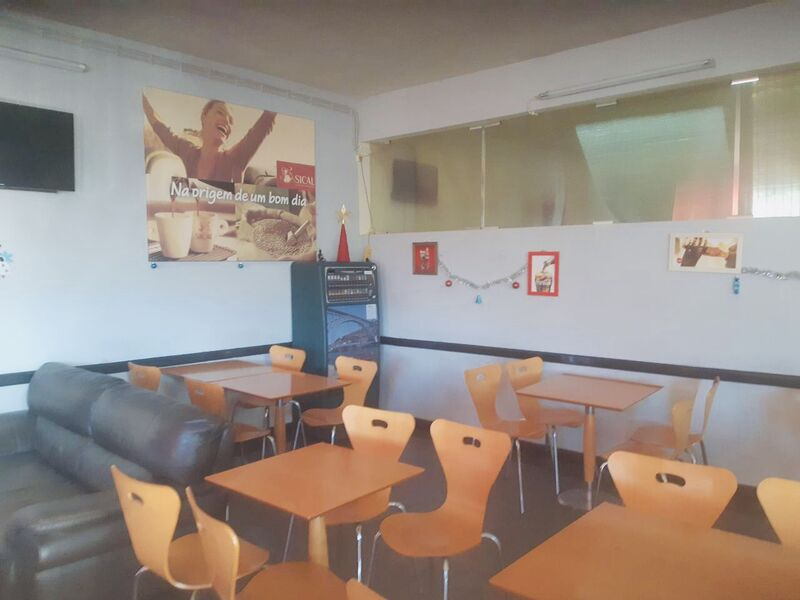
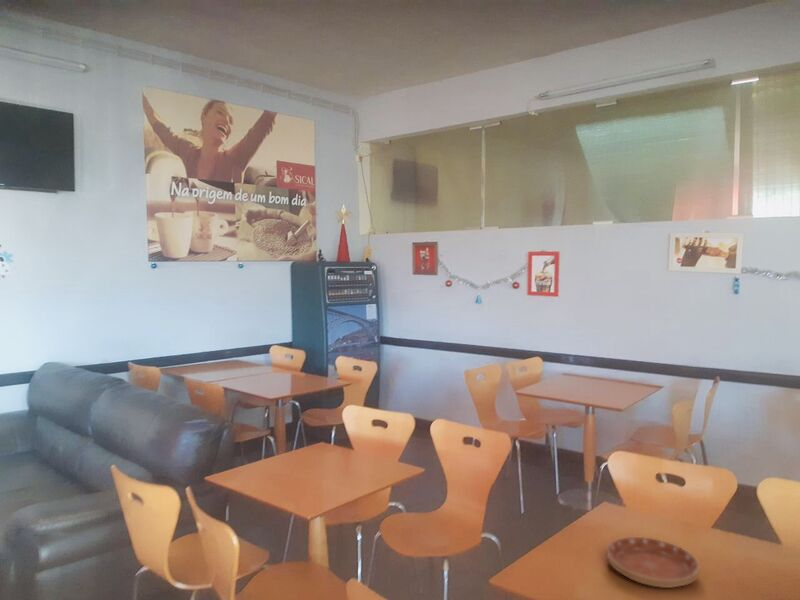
+ saucer (651, 562)
